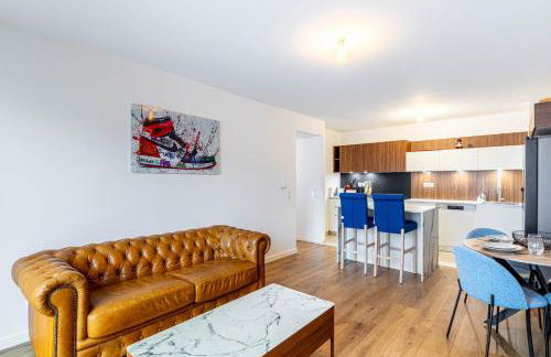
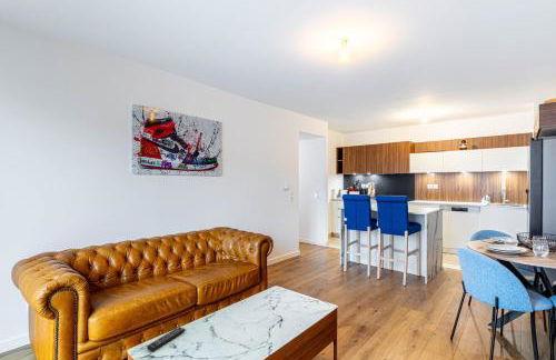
+ remote control (167, 338)
